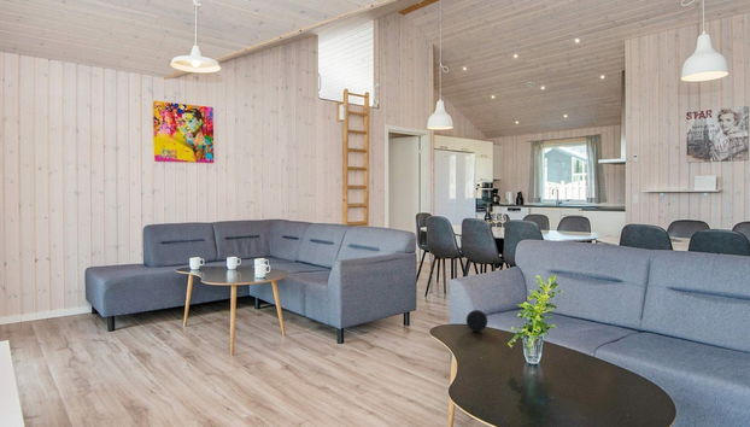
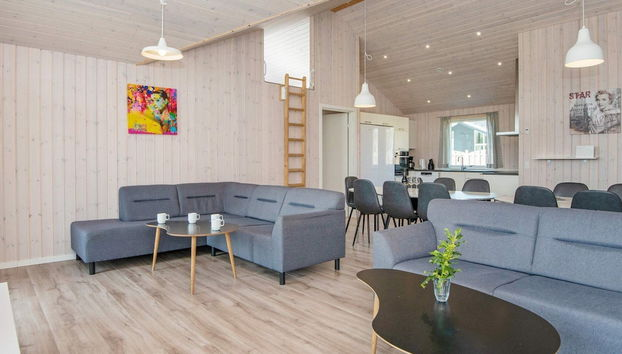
- decorative ball (476, 320)
